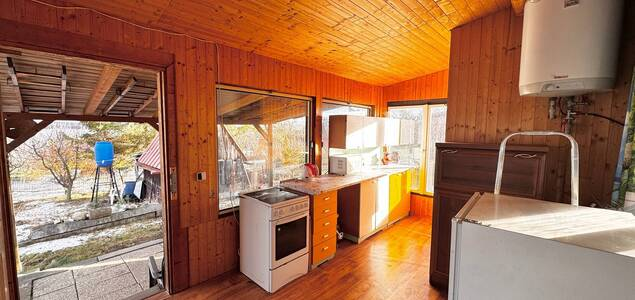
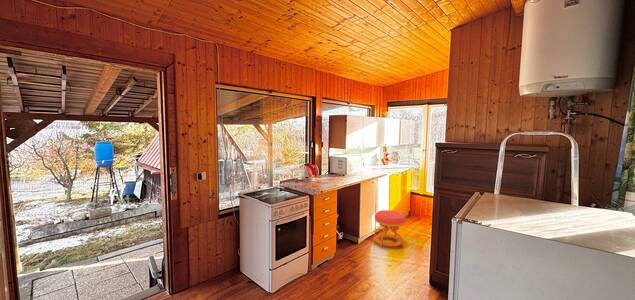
+ stool (388, 227)
